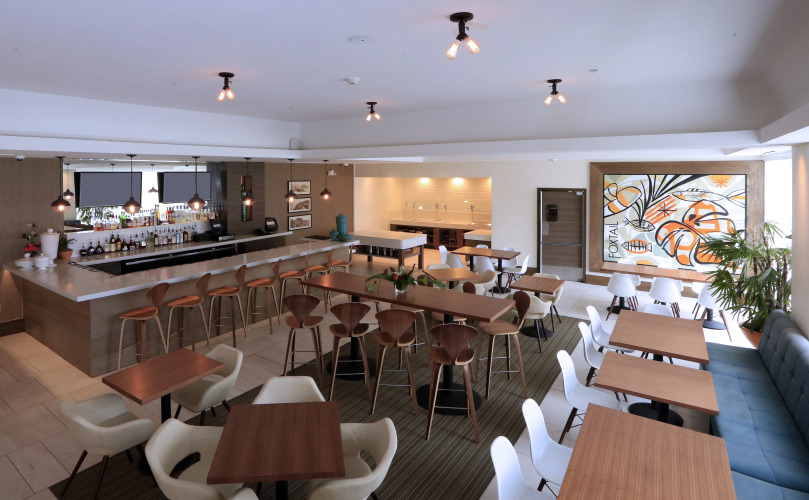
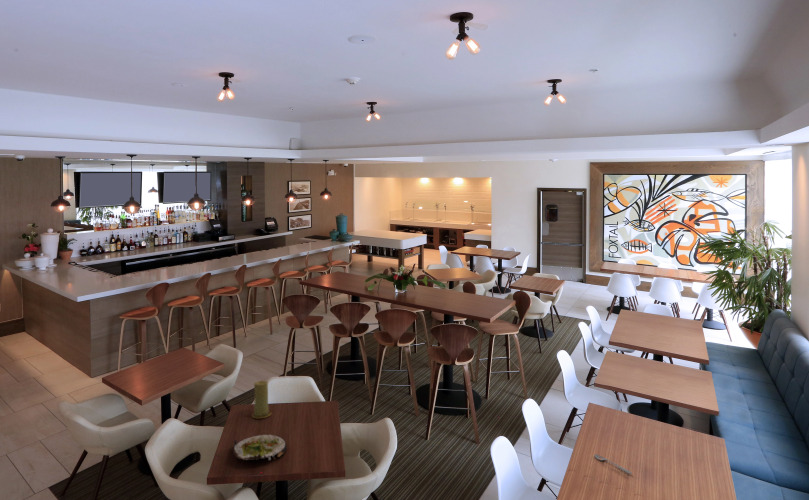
+ candle (261, 398)
+ salad plate (260, 445)
+ spoon (612, 463)
